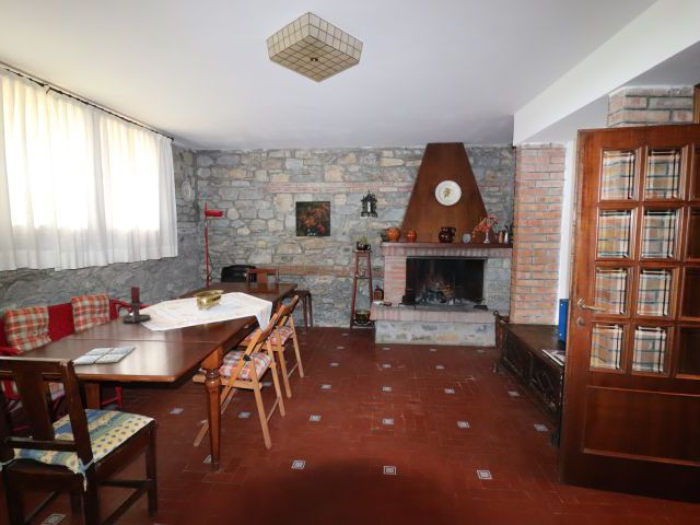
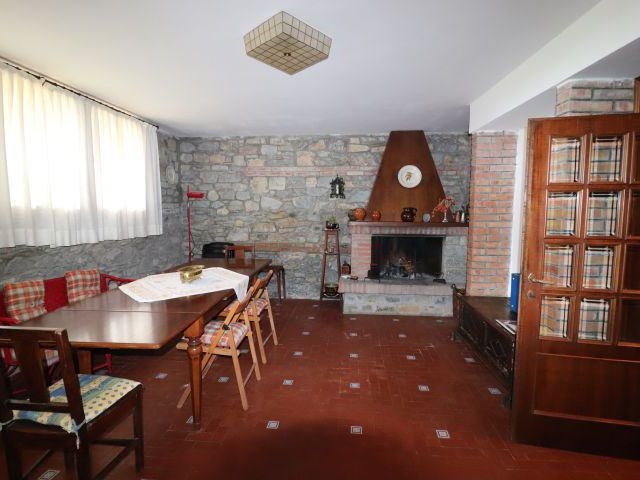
- candle holder (135, 303)
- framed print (313, 219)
- drink coaster (105, 354)
